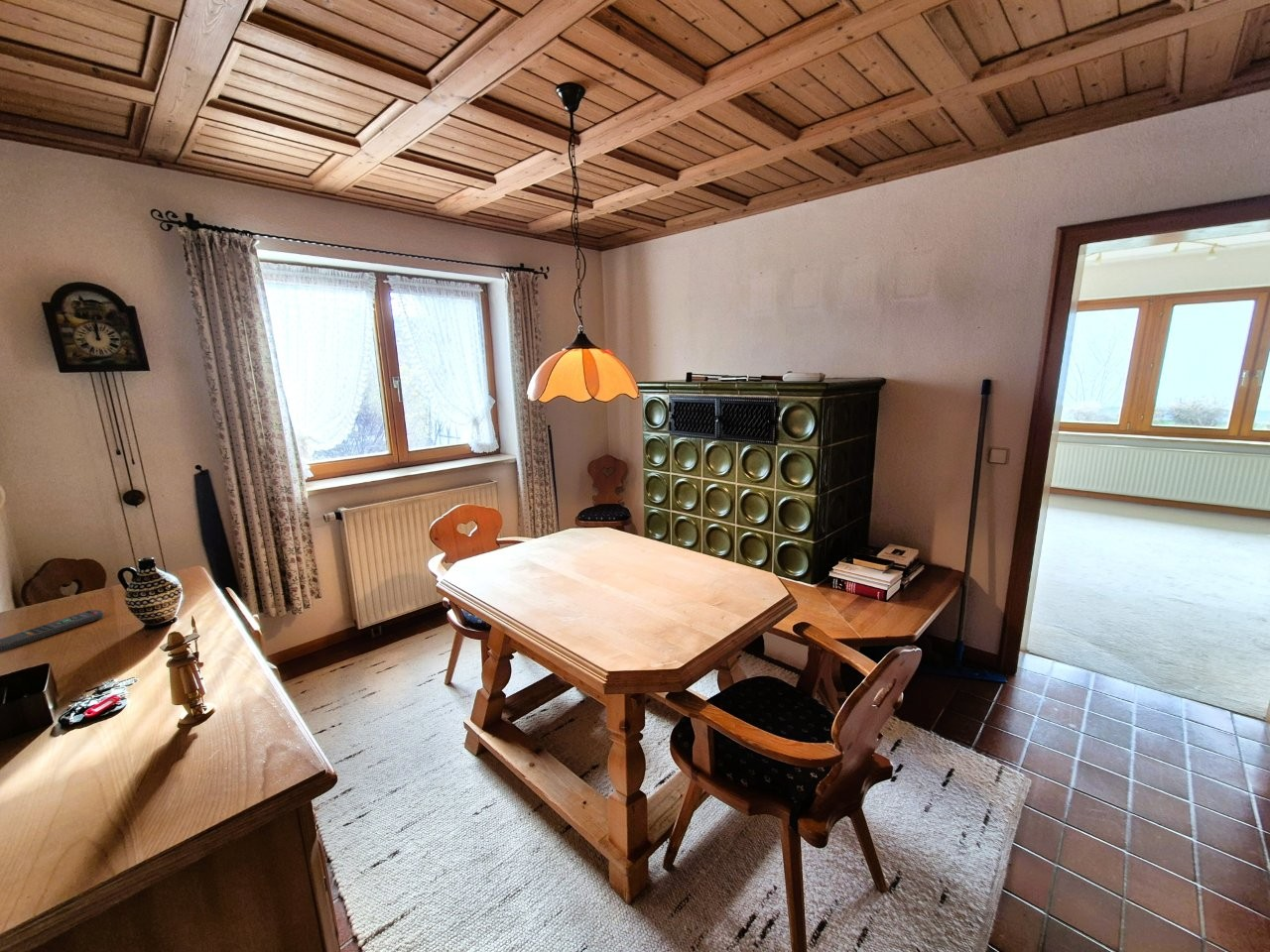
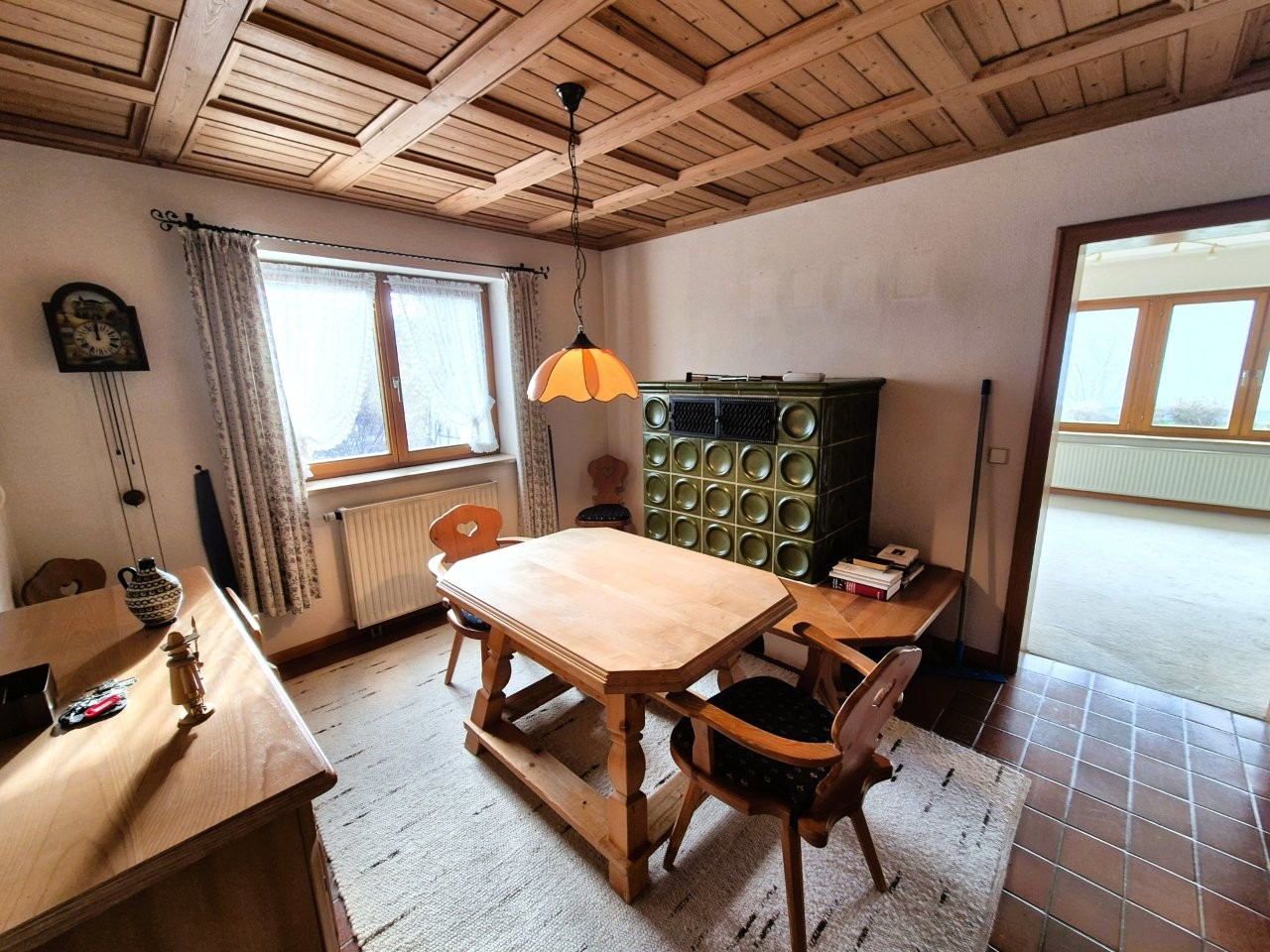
- remote control (47, 630)
